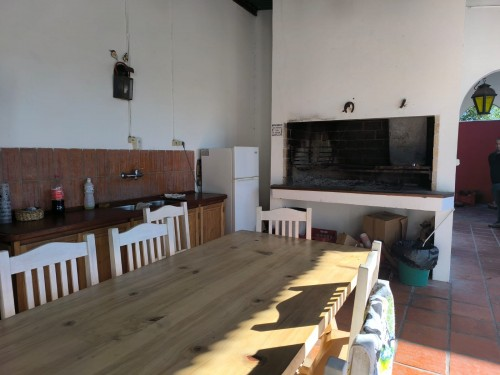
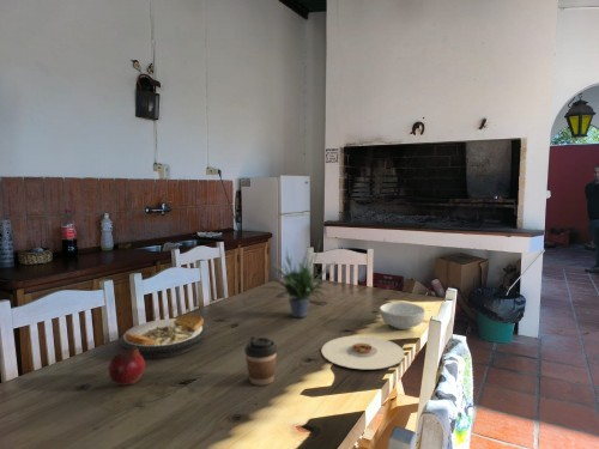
+ cereal bowl (401, 316)
+ potted plant (302, 278)
+ fruit (126, 365)
+ plate (164, 333)
+ coffee cup (261, 358)
+ plate (362, 347)
